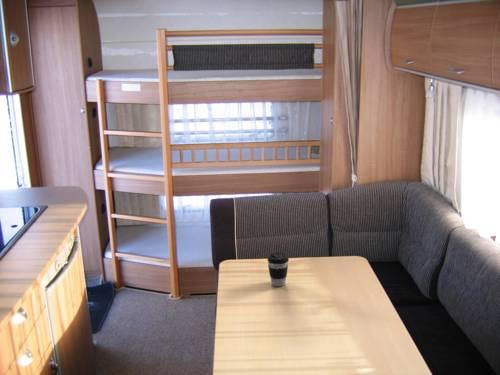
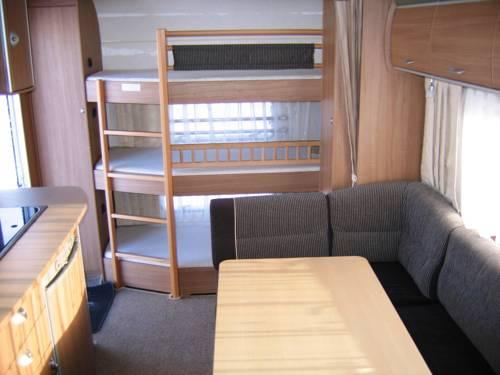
- coffee cup (278, 269)
